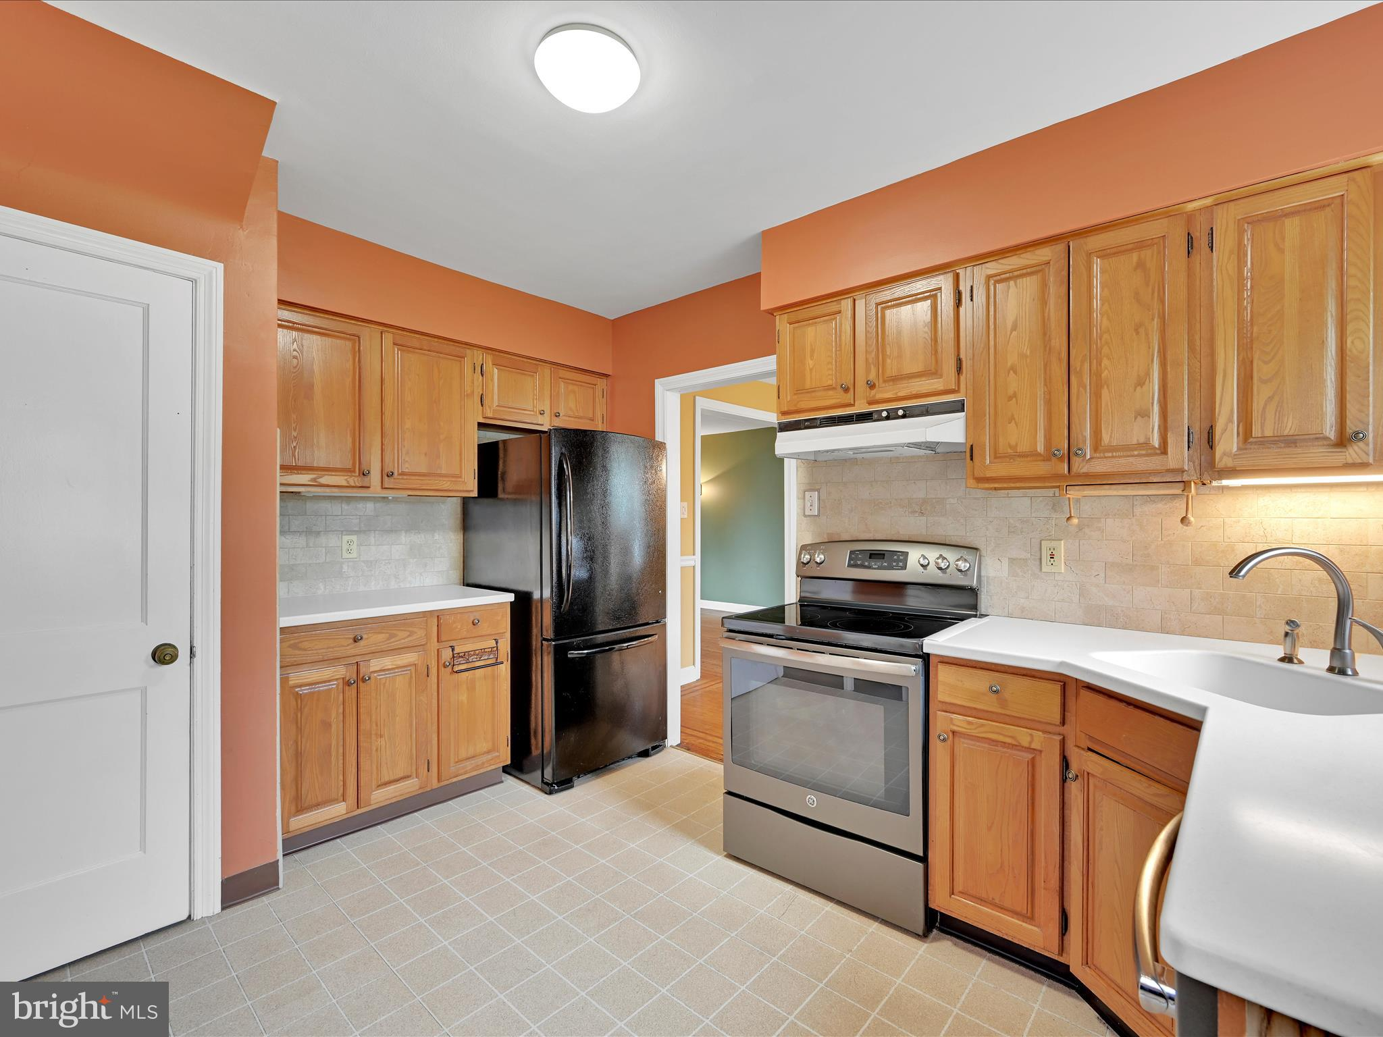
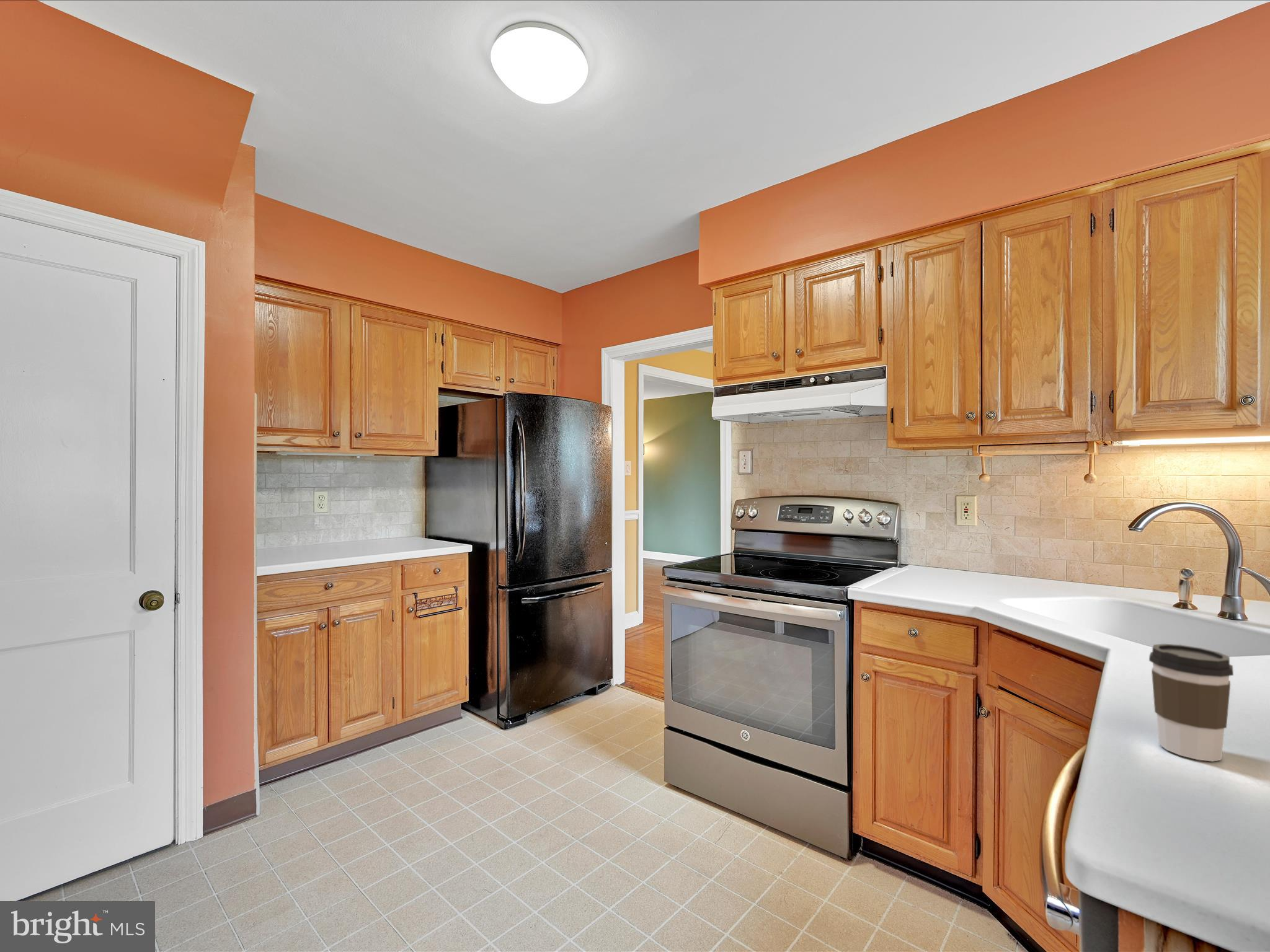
+ coffee cup (1189, 701)
